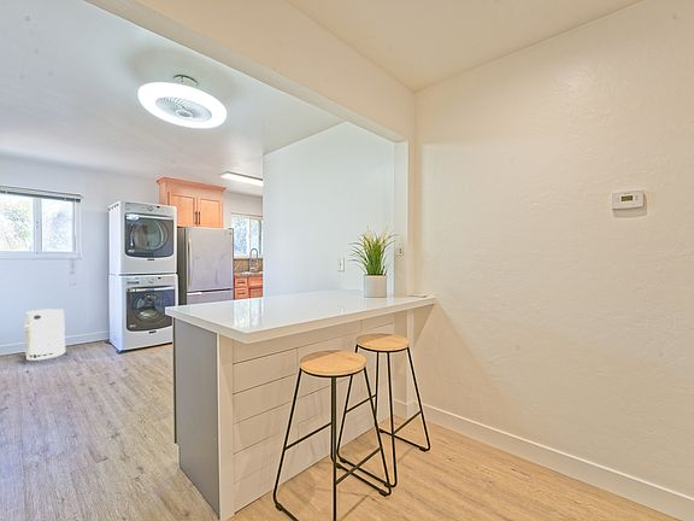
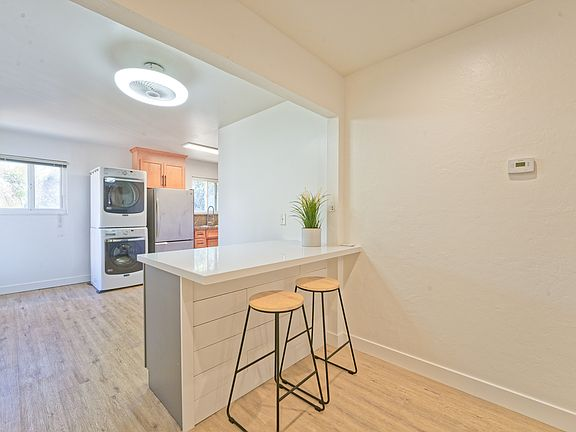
- air purifier (45, 333)
